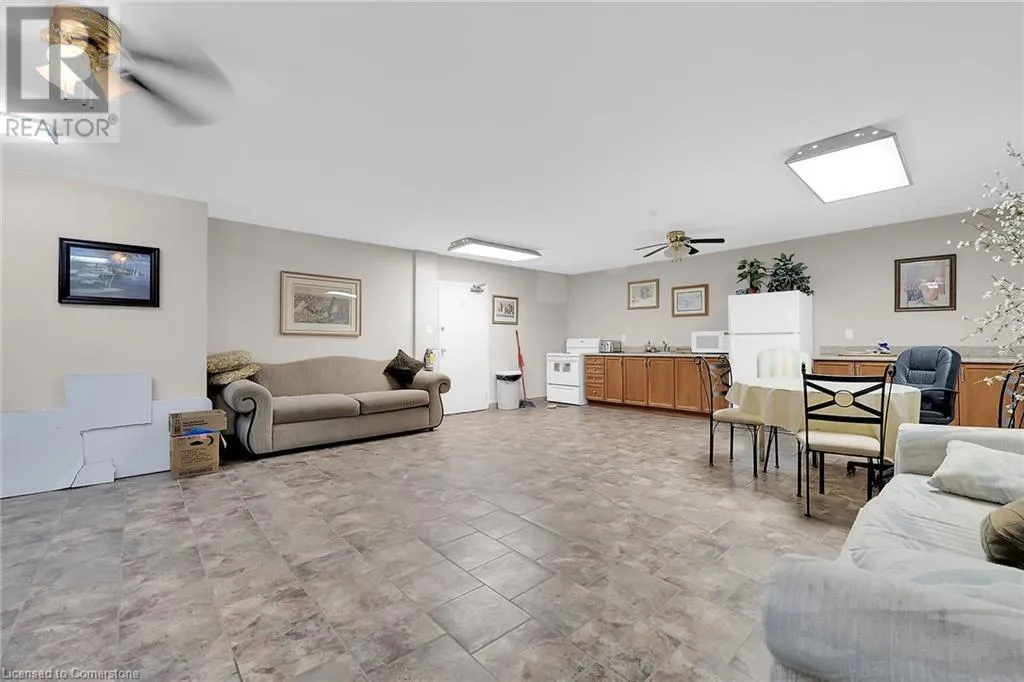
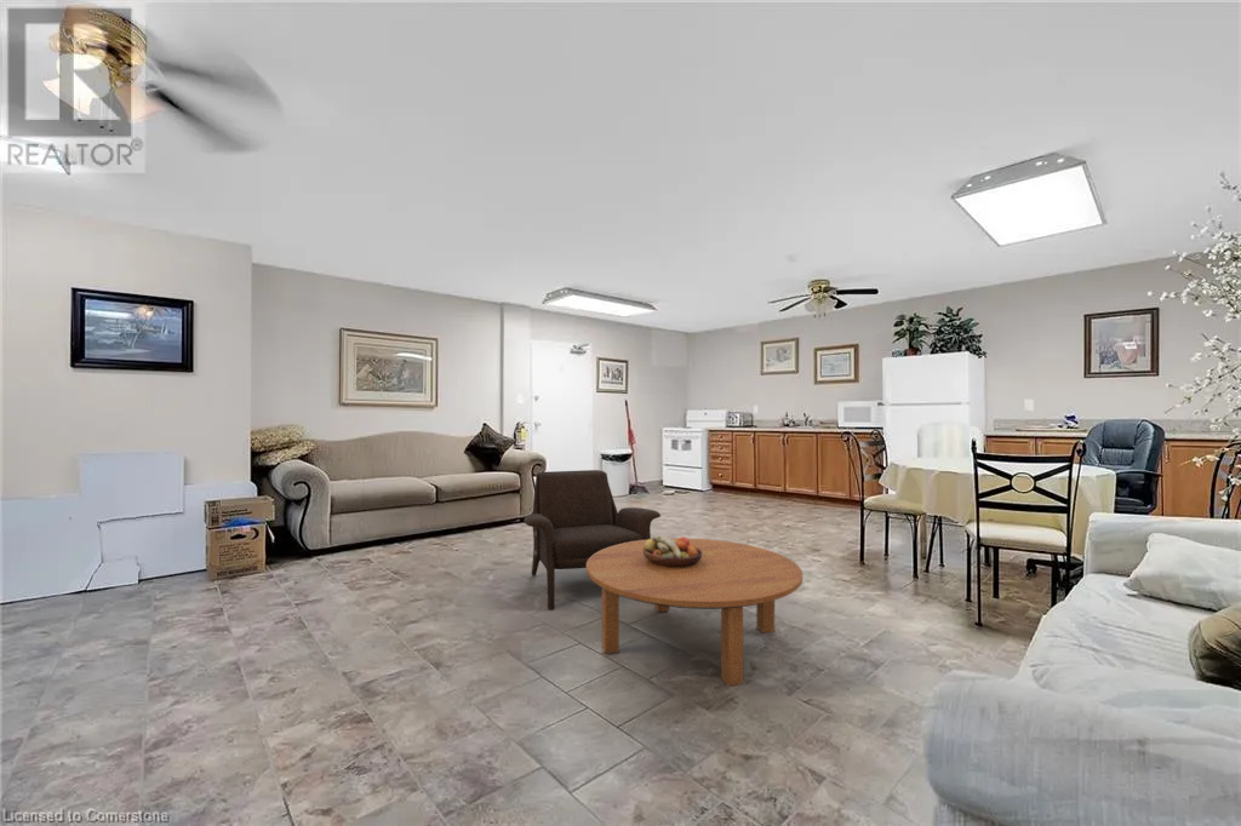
+ coffee table (691, 601)
+ armchair (584, 529)
+ fruit bowl (673, 547)
